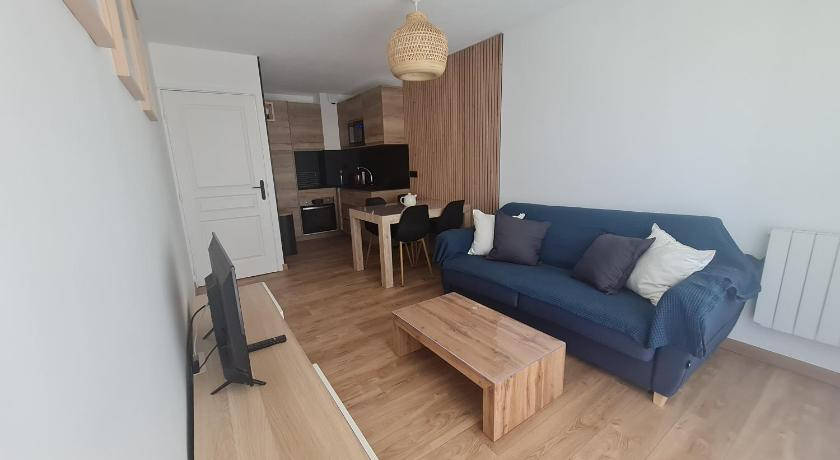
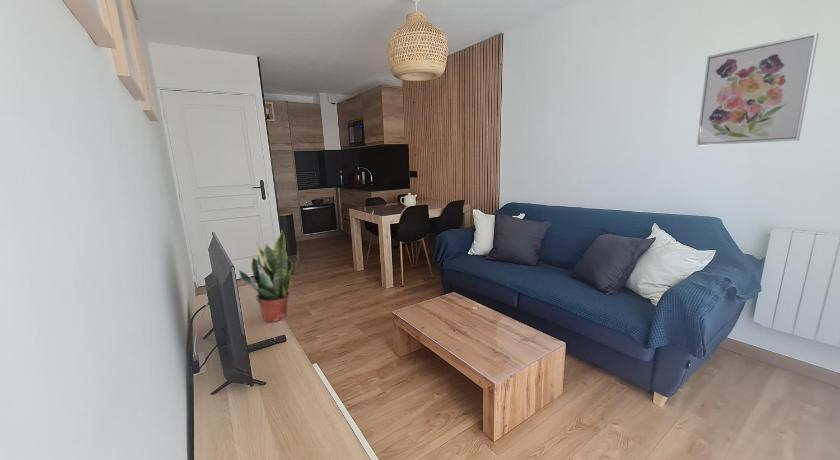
+ potted plant (266, 275)
+ wall art (750, 95)
